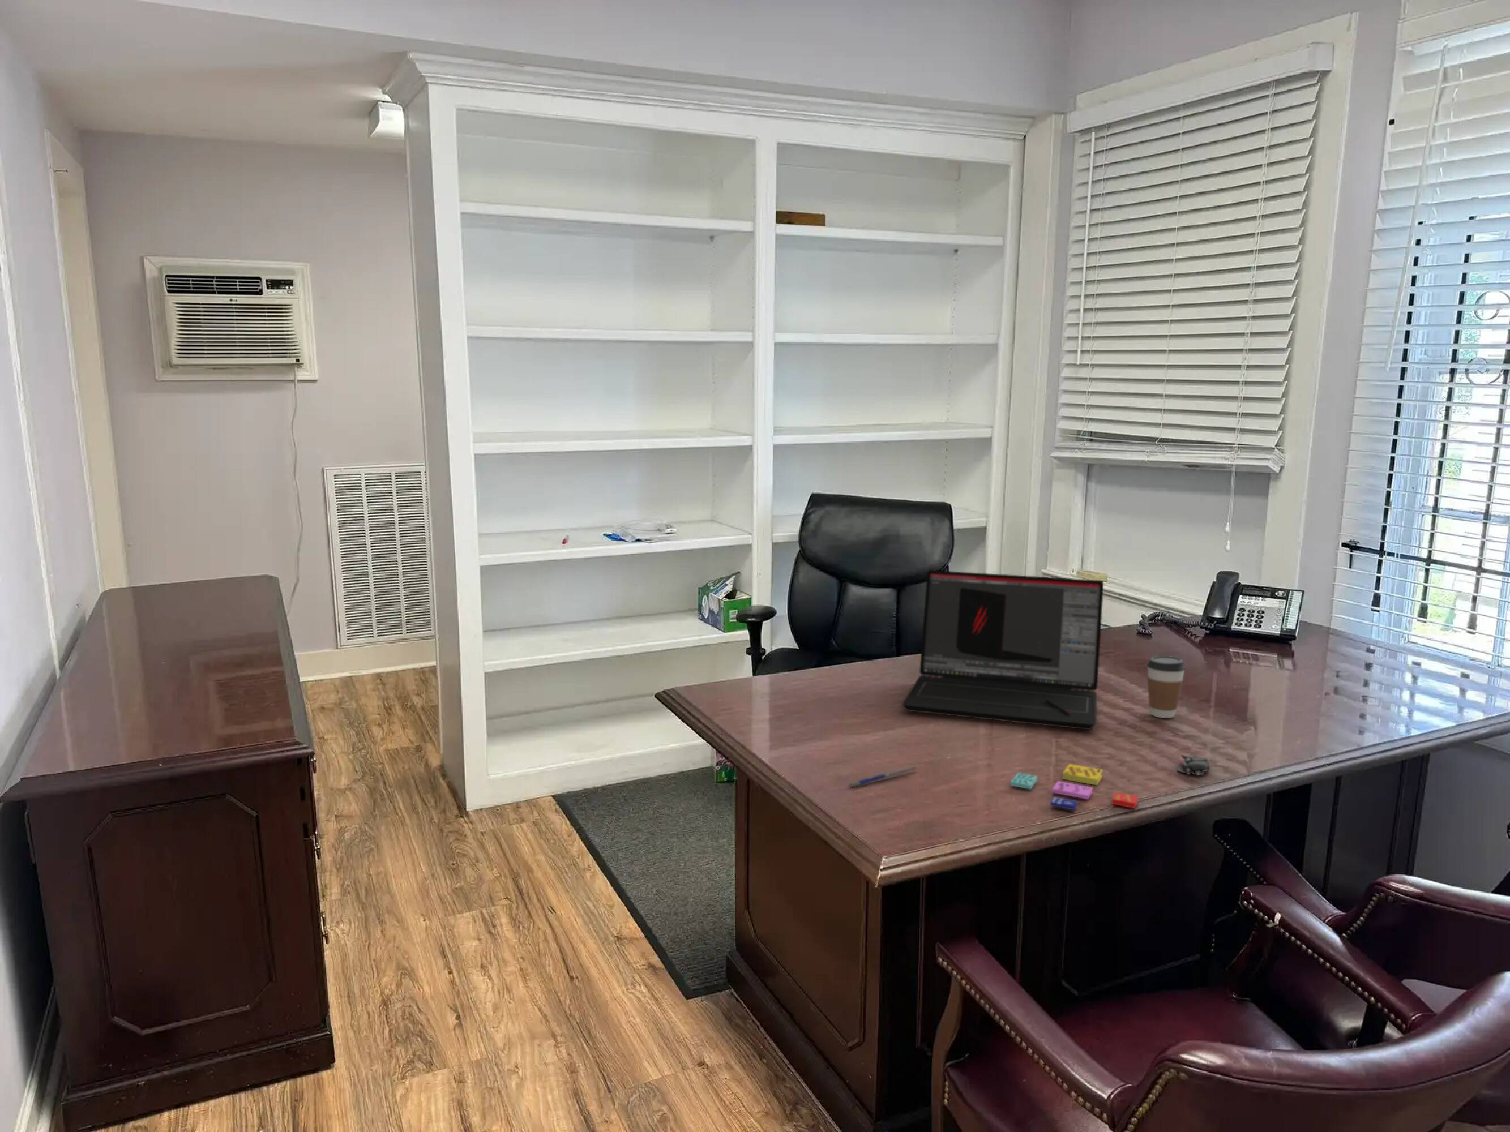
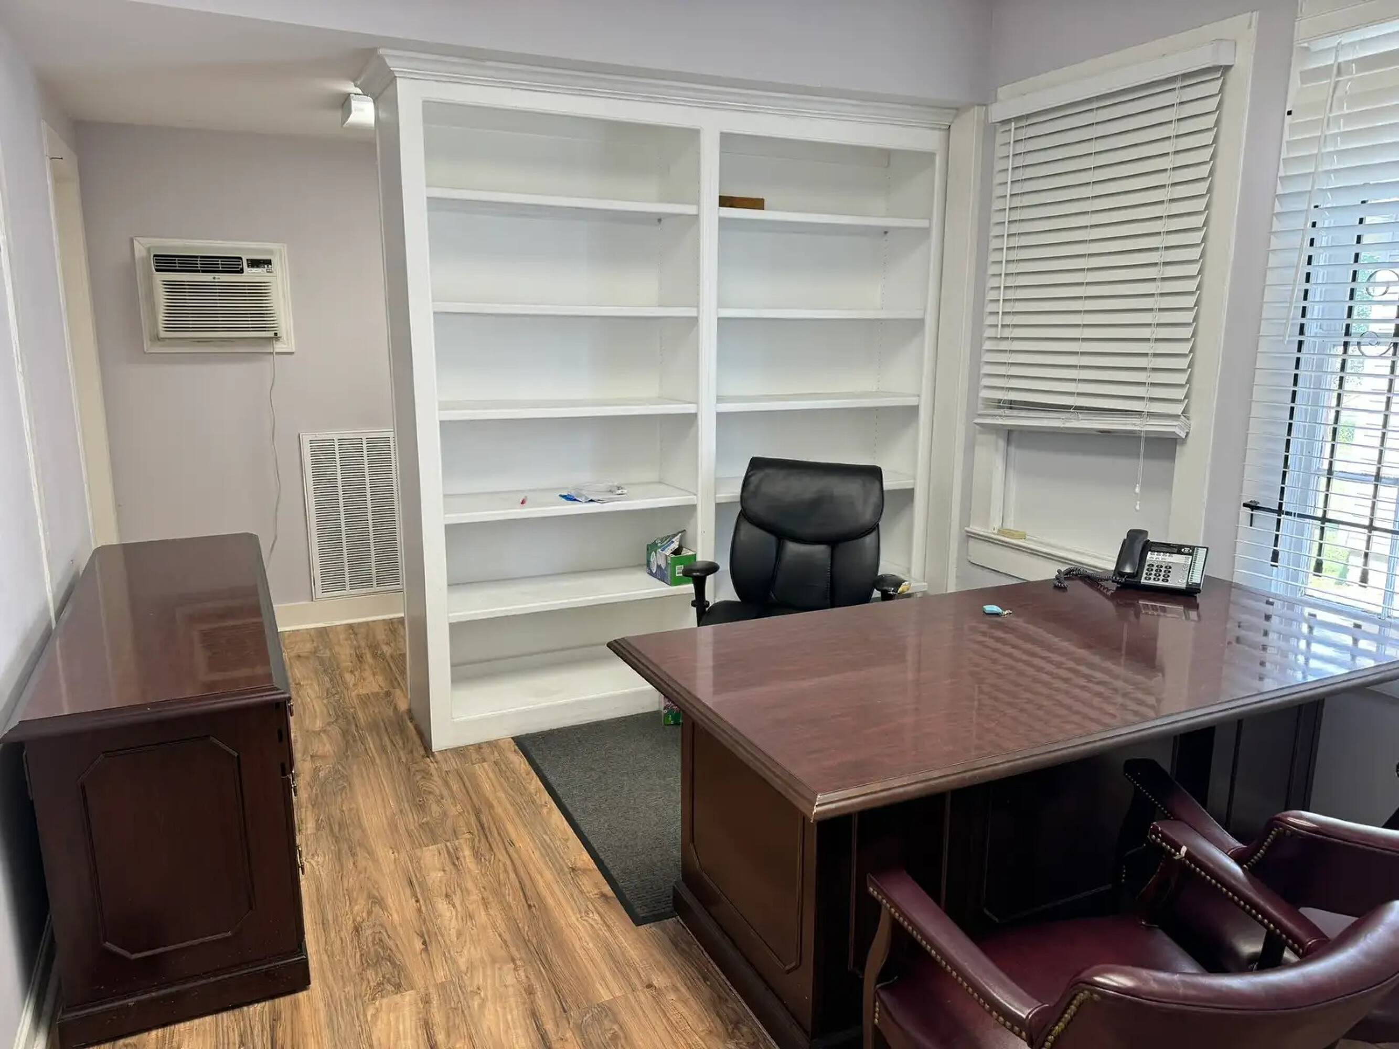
- pen (883, 775)
- coffee cup (1164, 687)
- books (1075, 787)
- mouse (1193, 762)
- laptop (1005, 644)
